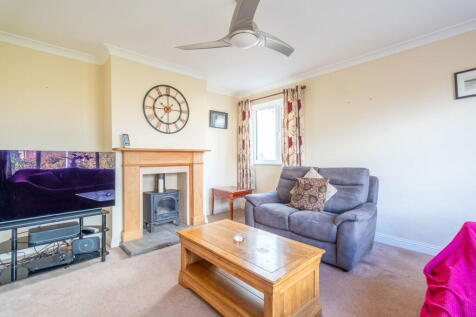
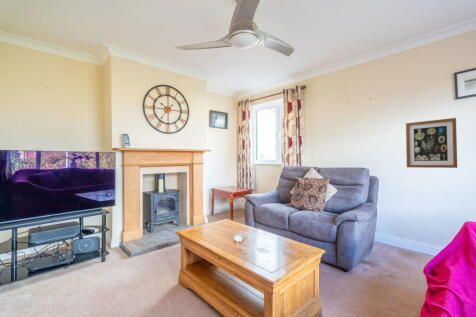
+ wall art (429, 144)
